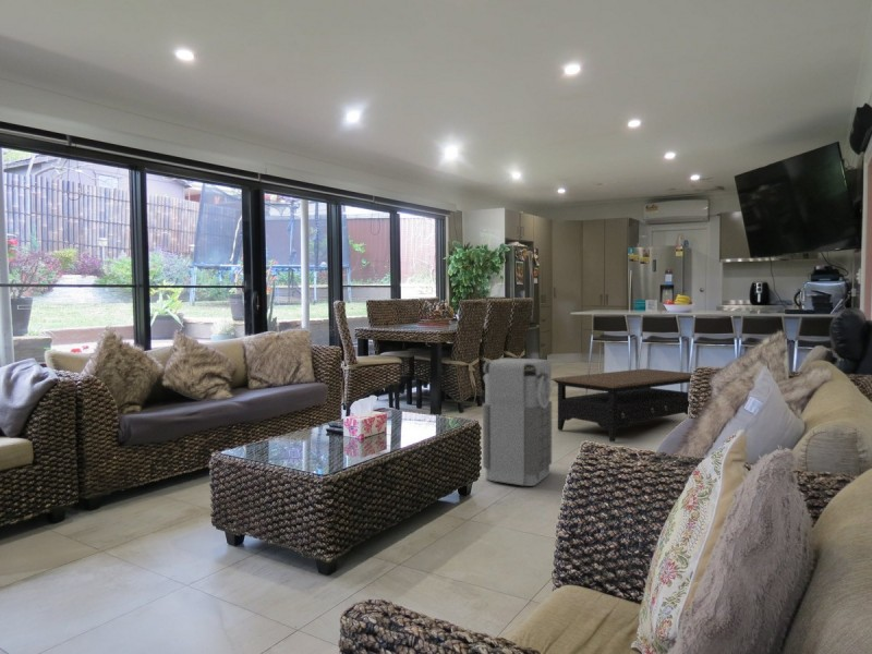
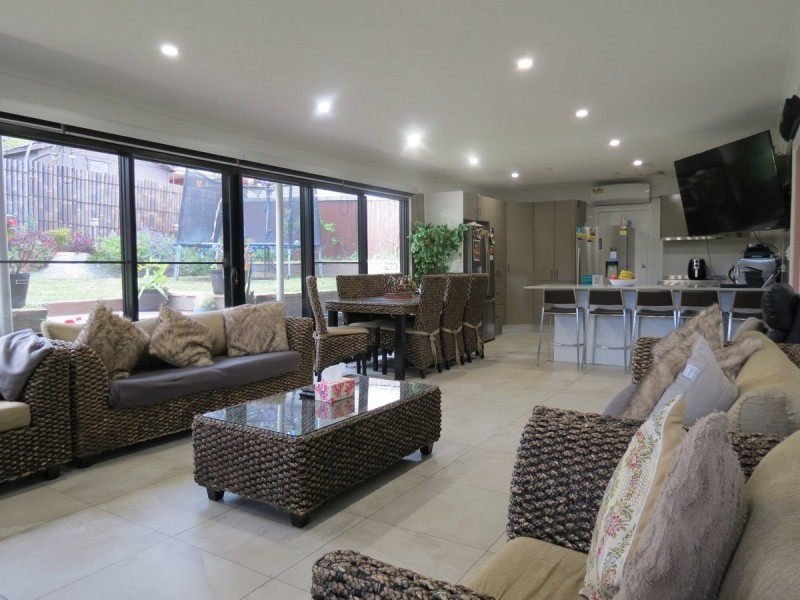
- coffee table (630, 401)
- grenade (518, 419)
